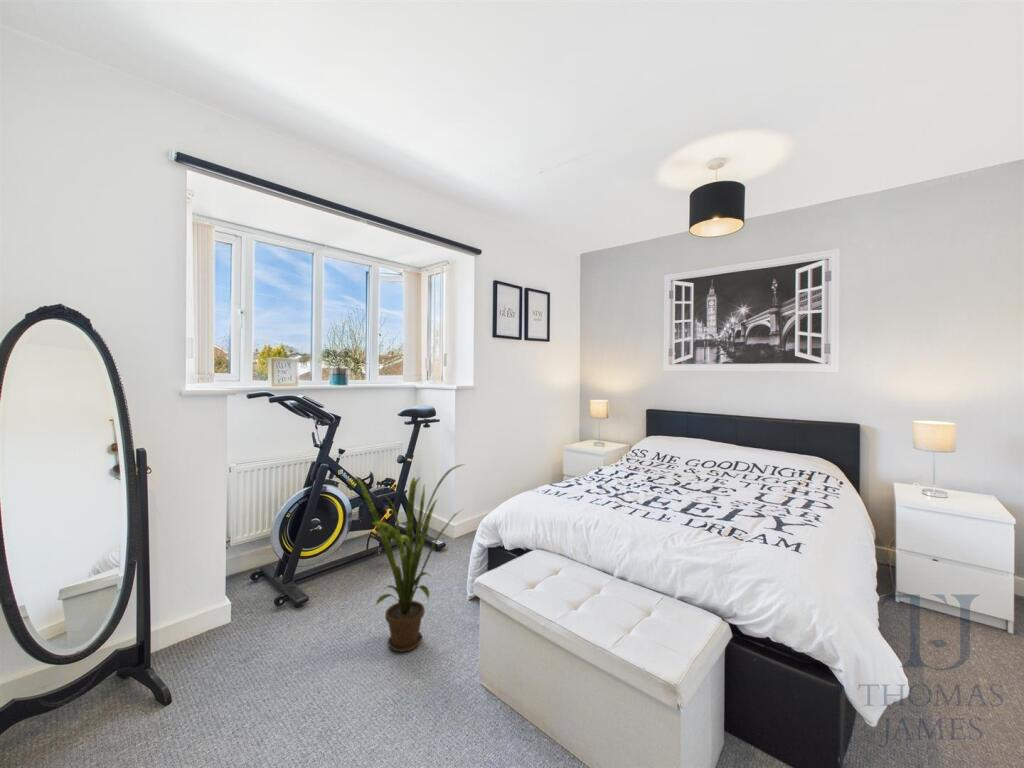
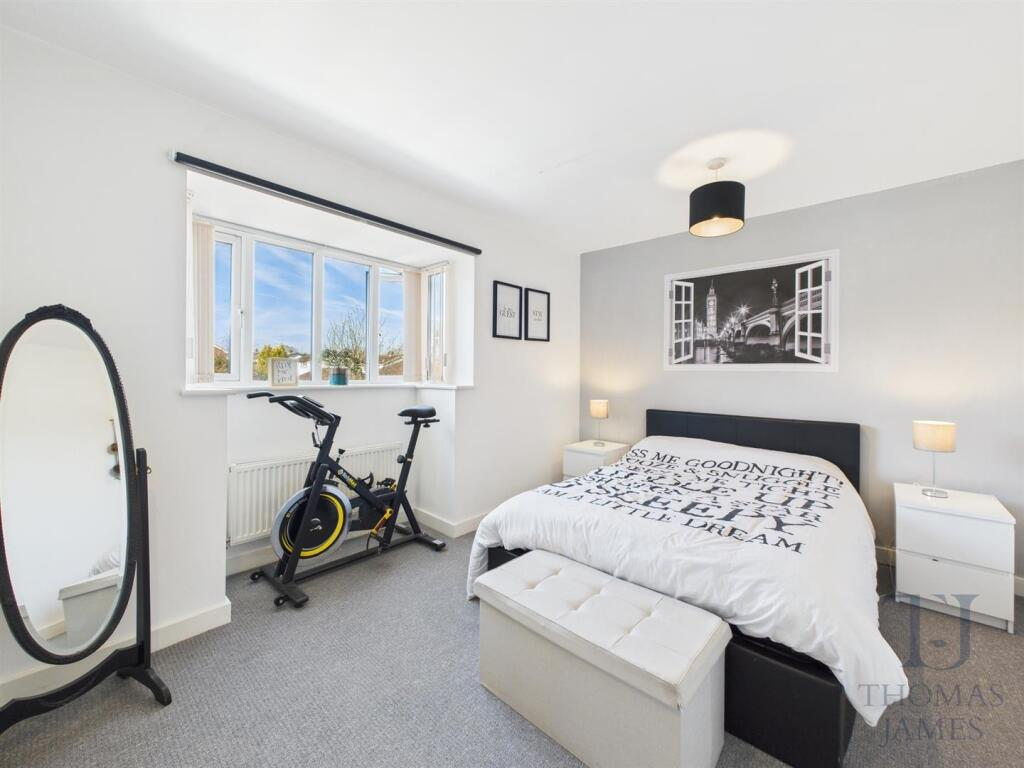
- house plant (414, 552)
